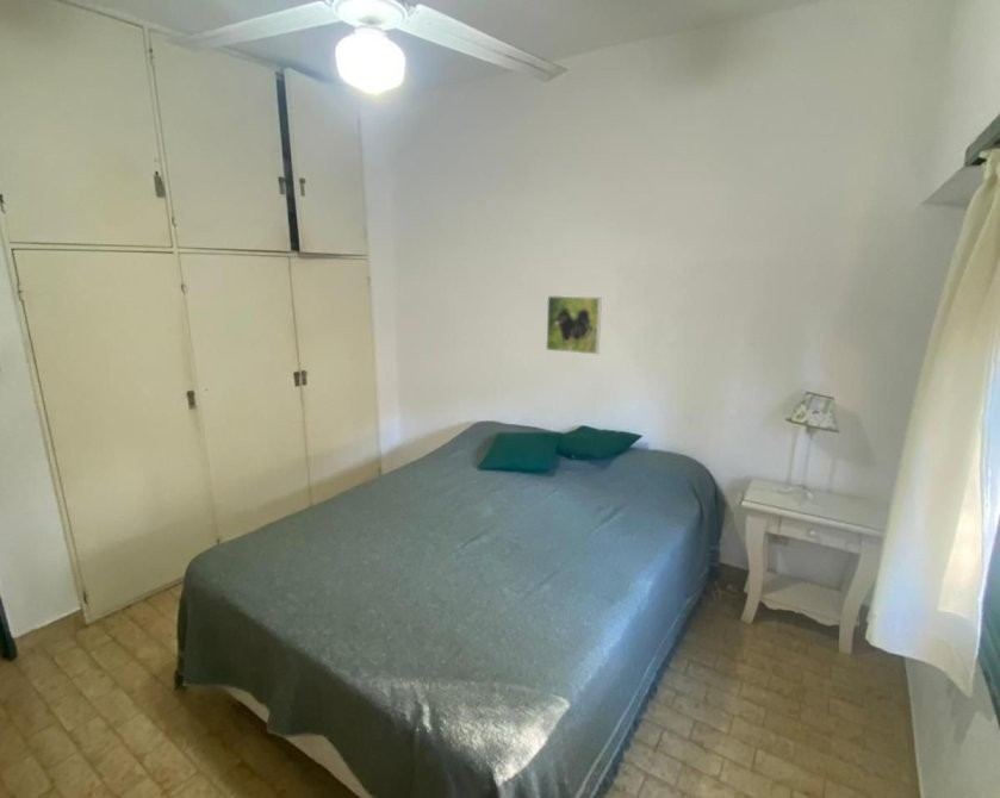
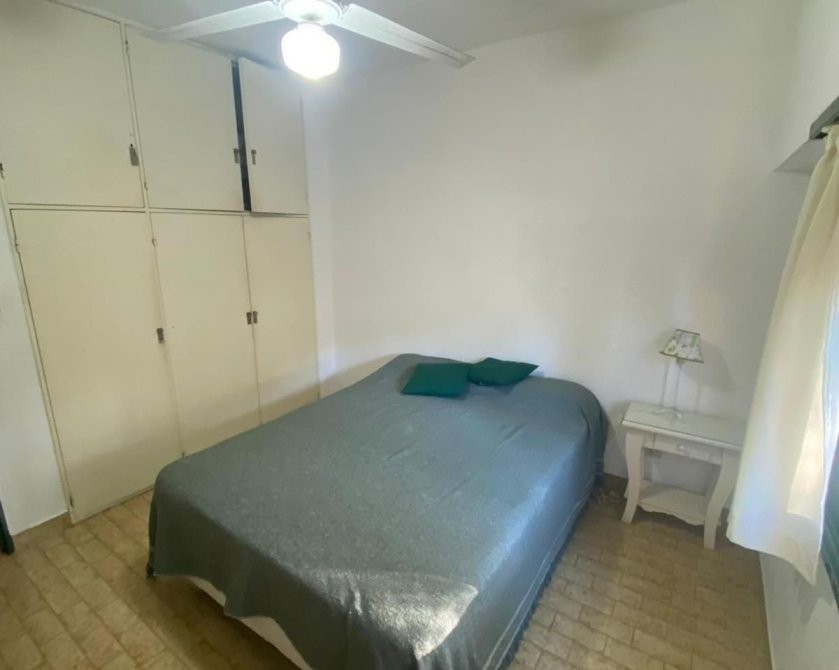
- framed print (572, 324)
